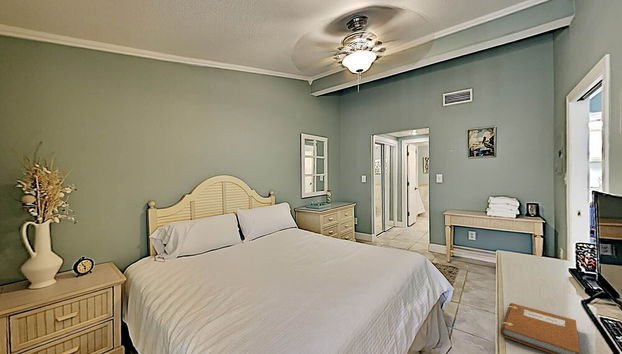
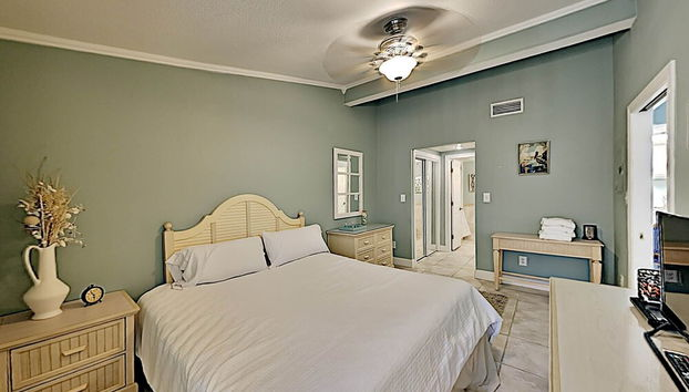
- notebook (538, 326)
